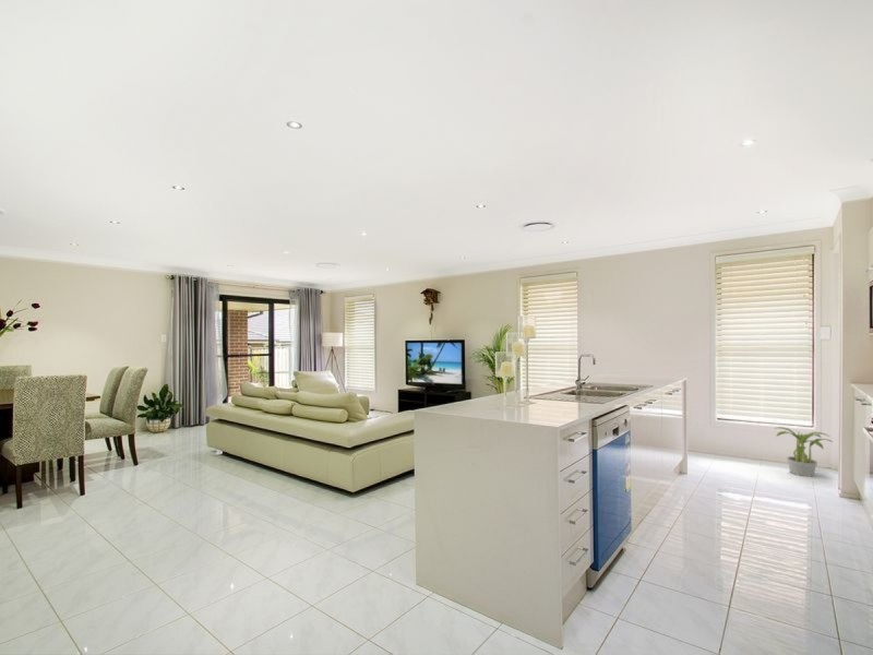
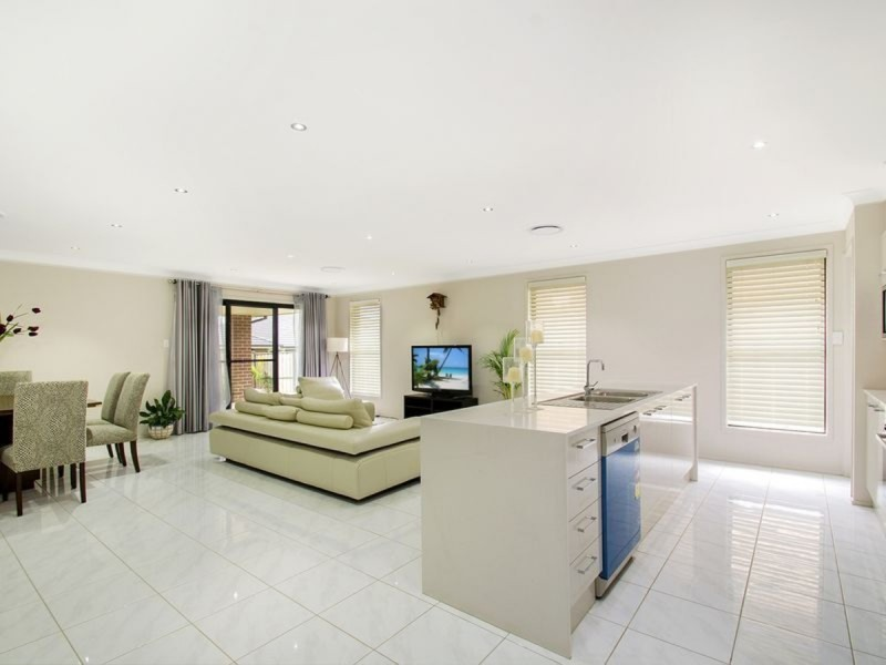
- potted plant (802, 451)
